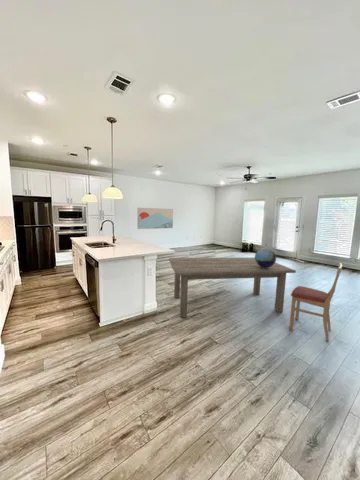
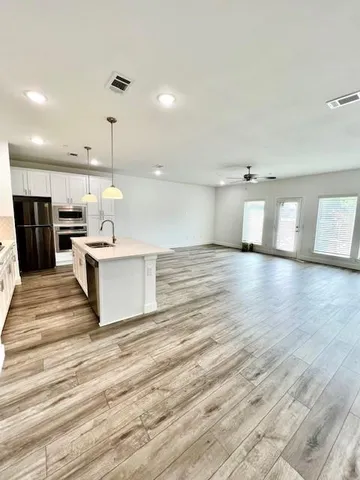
- decorative globe (265, 257)
- dining table (225, 278)
- wall art (156, 218)
- chair (314, 296)
